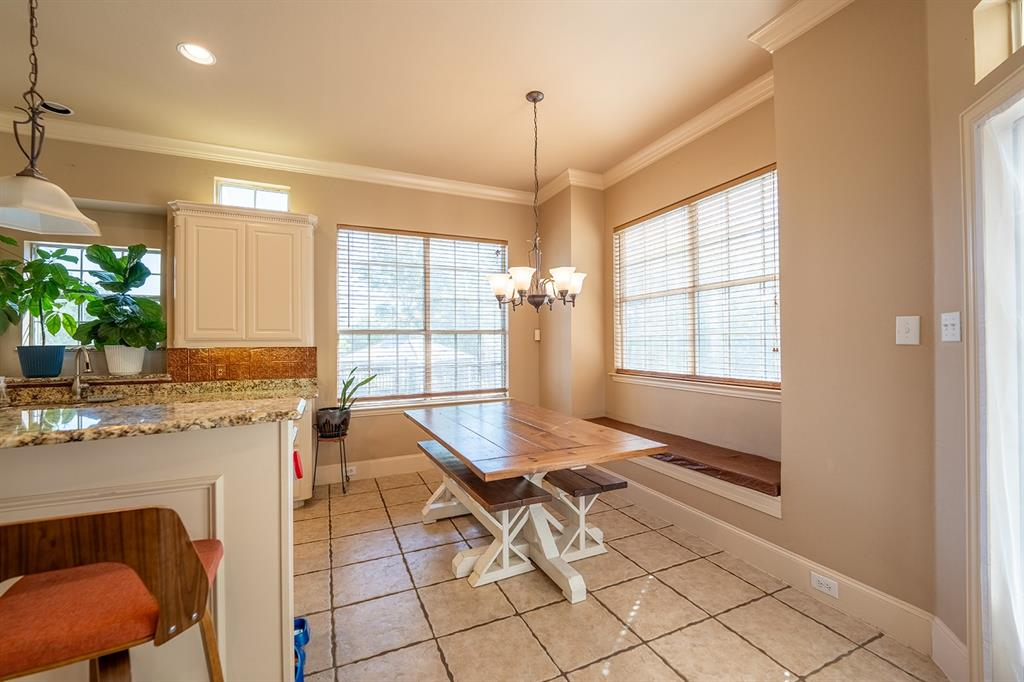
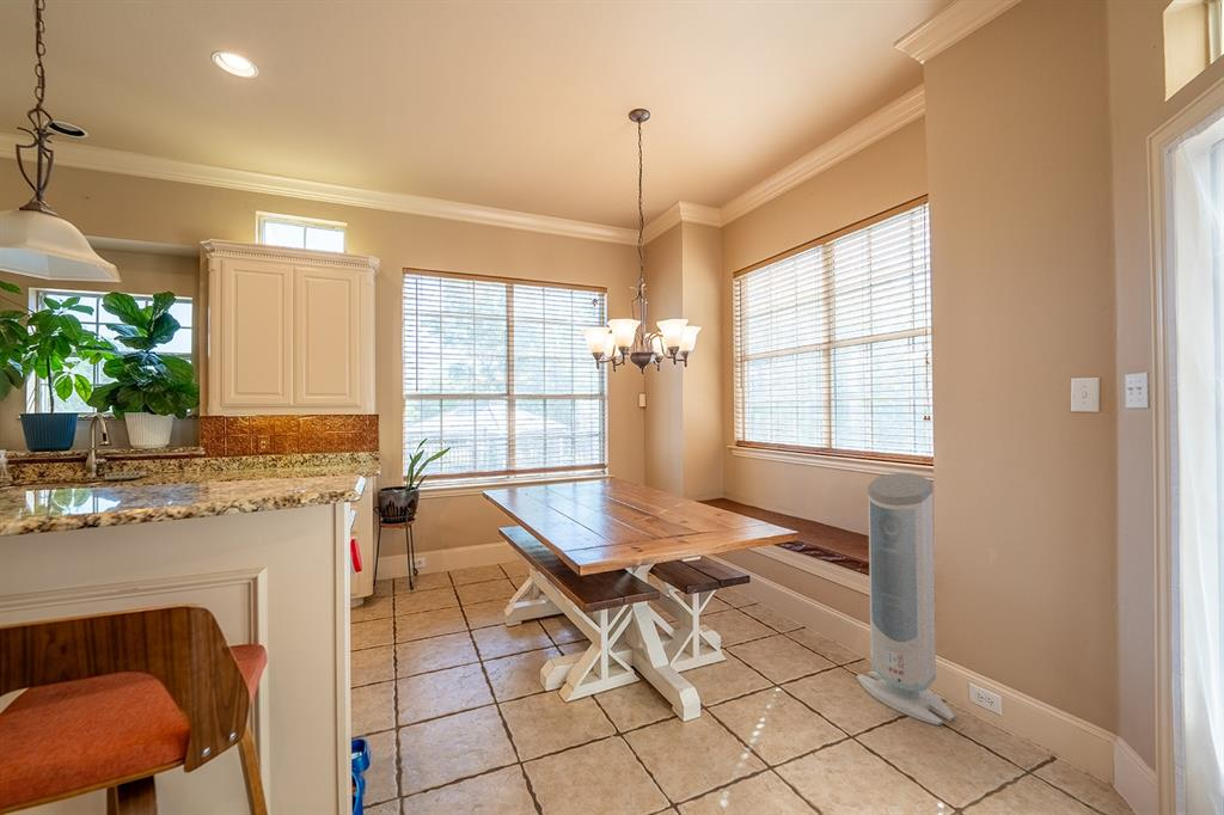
+ air purifier (900, 586)
